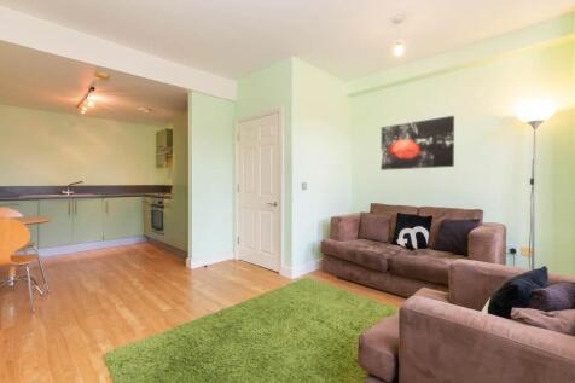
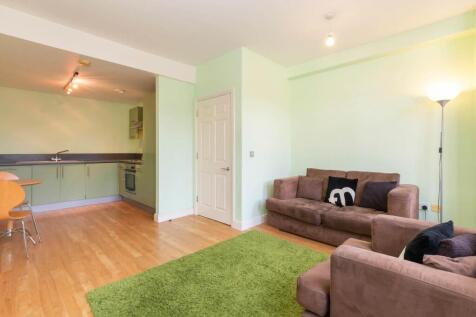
- wall art (414, 145)
